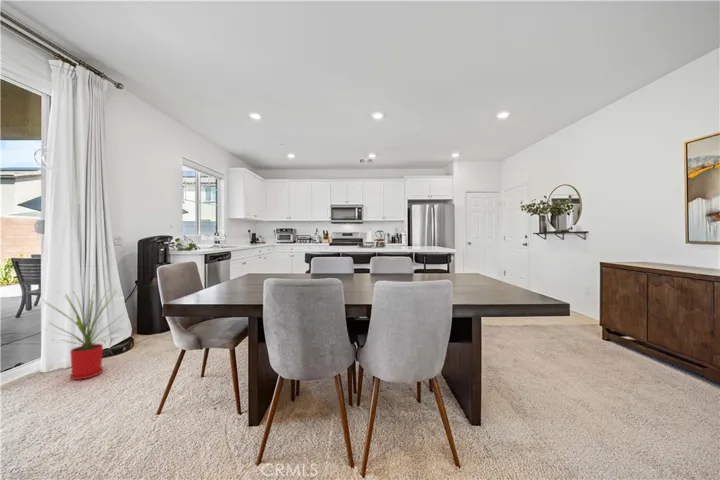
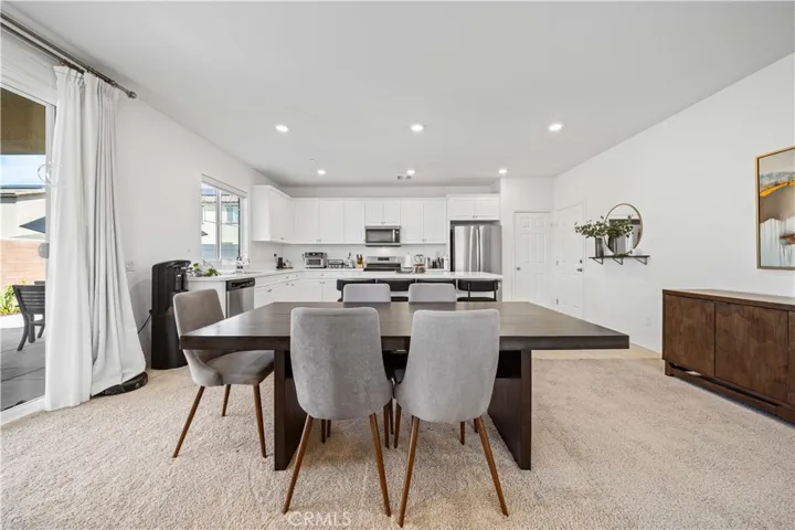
- house plant (87, 330)
